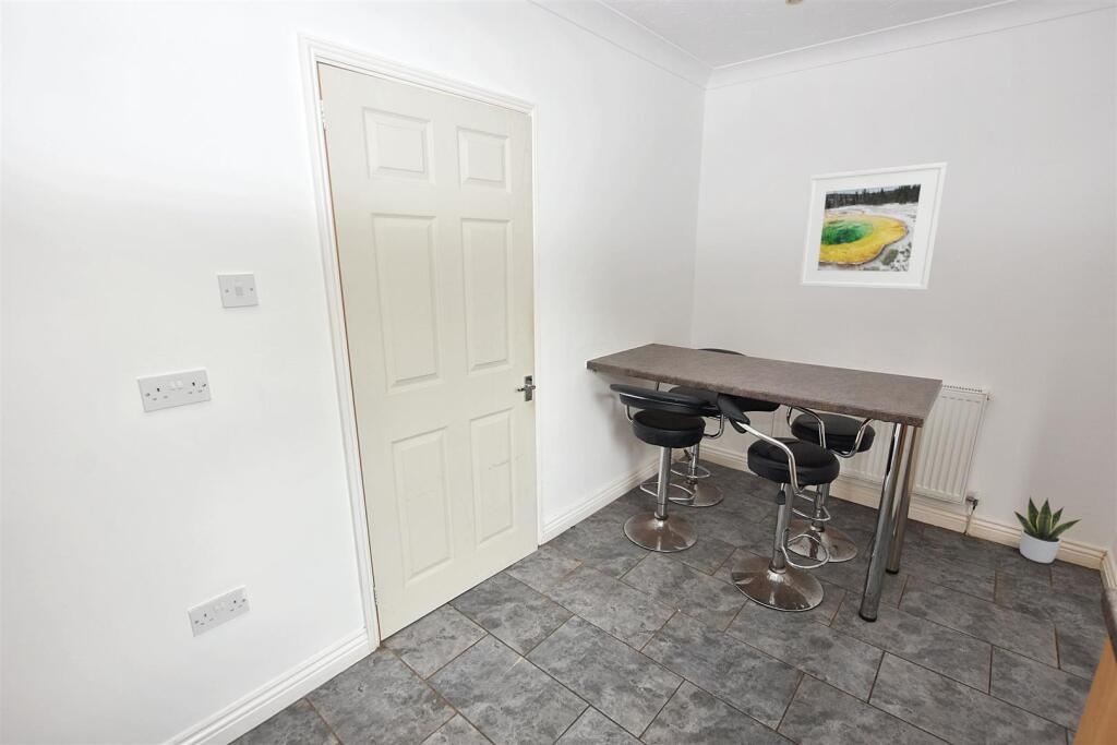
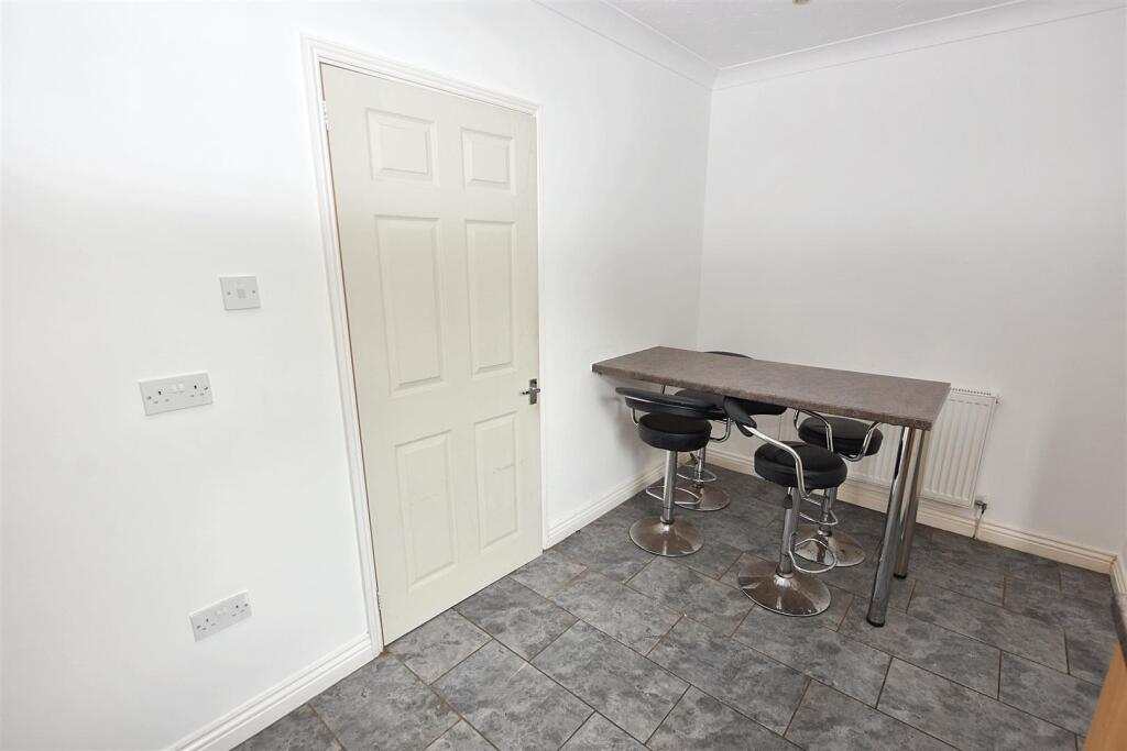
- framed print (865, 230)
- potted plant (1044, 527)
